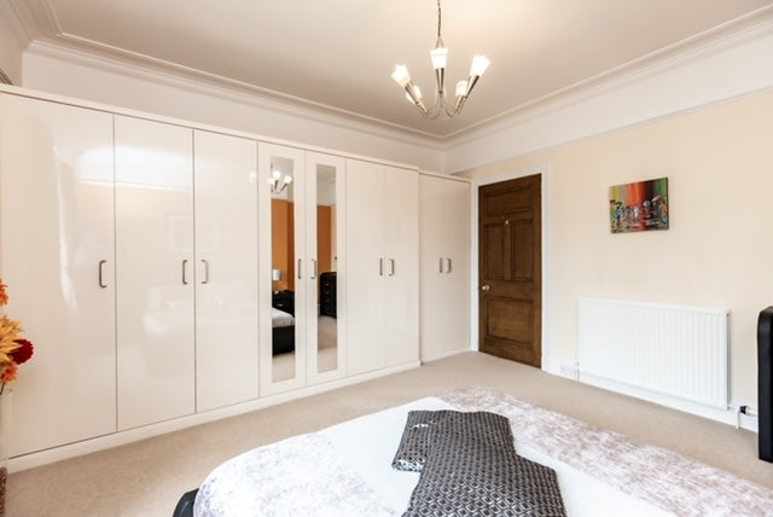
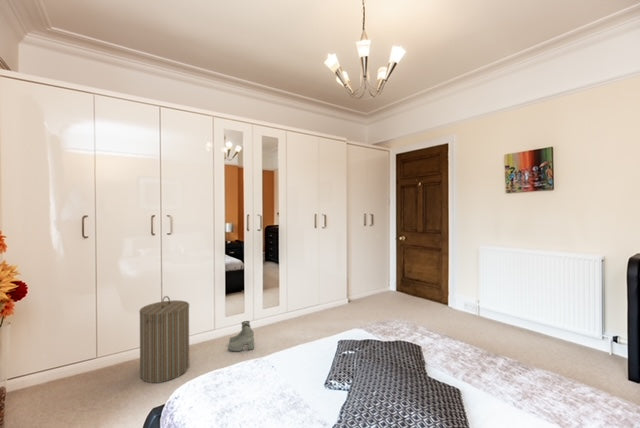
+ boots (241, 335)
+ laundry hamper (165, 333)
